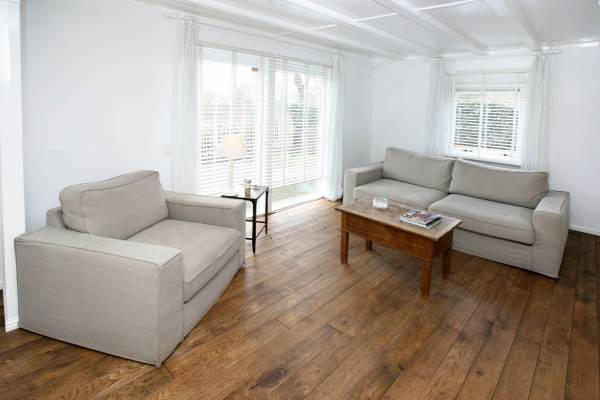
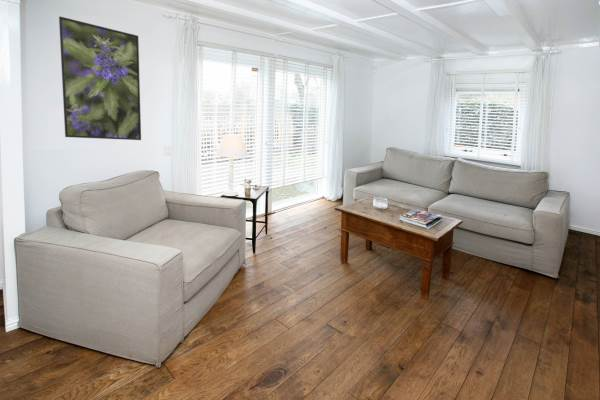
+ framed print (103, 83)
